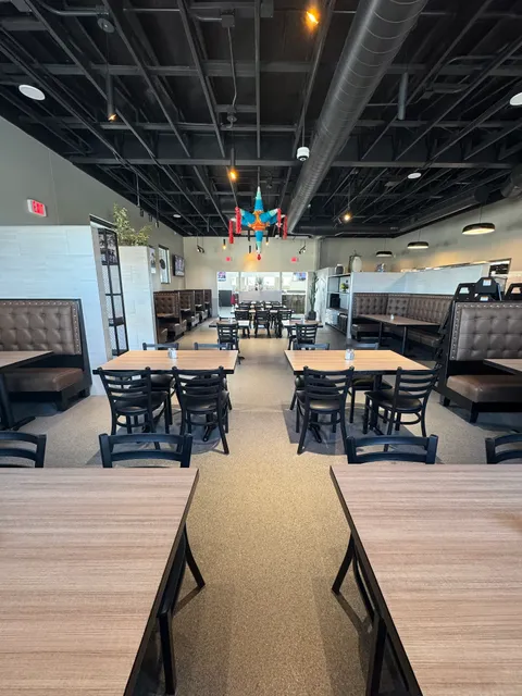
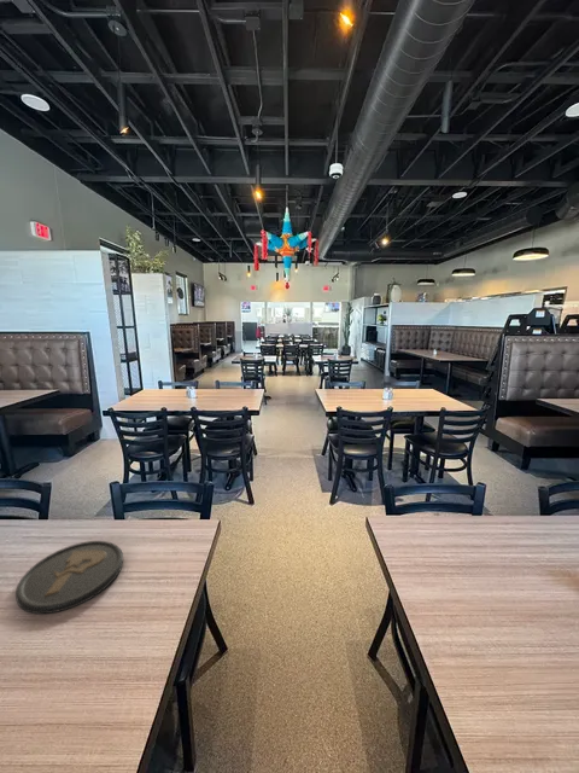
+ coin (74, 573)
